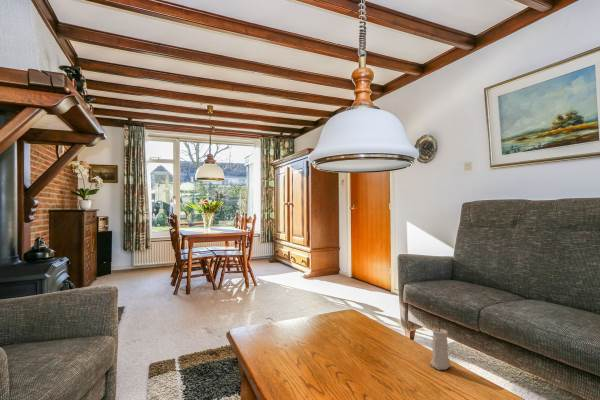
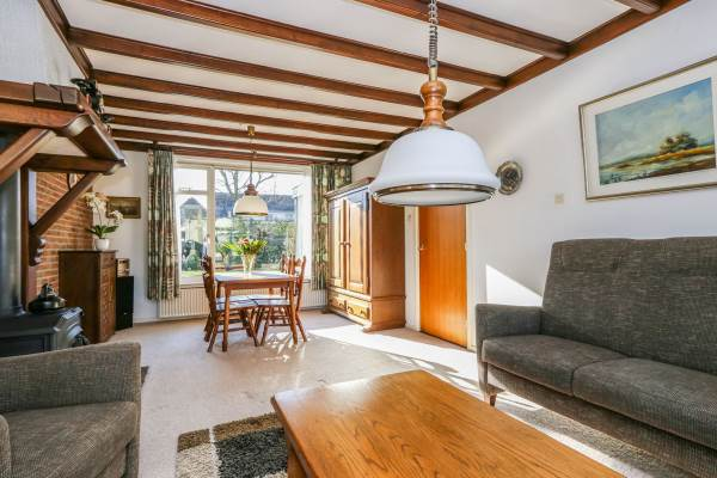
- candle (439, 346)
